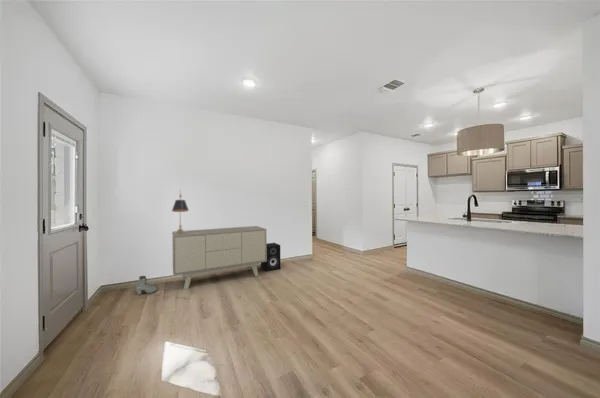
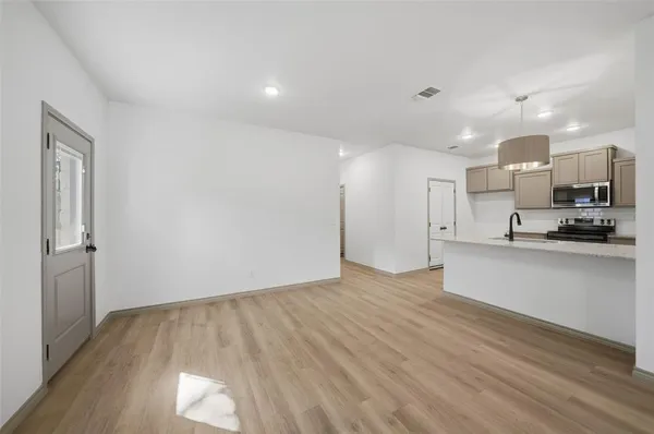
- sideboard (221, 254)
- boots (146, 284)
- speaker (270, 256)
- lamp (180, 211)
